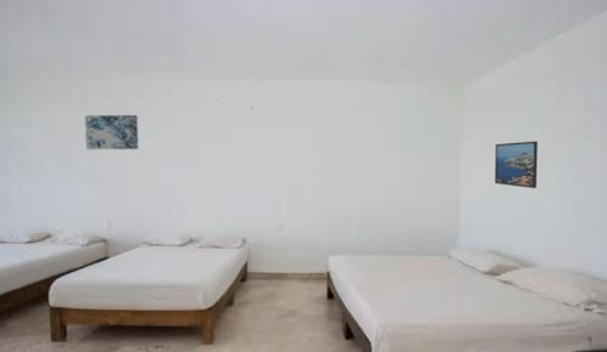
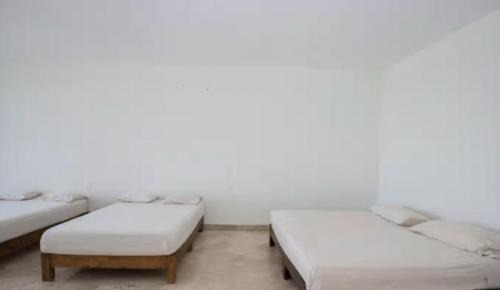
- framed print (514, 164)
- wall art (112, 132)
